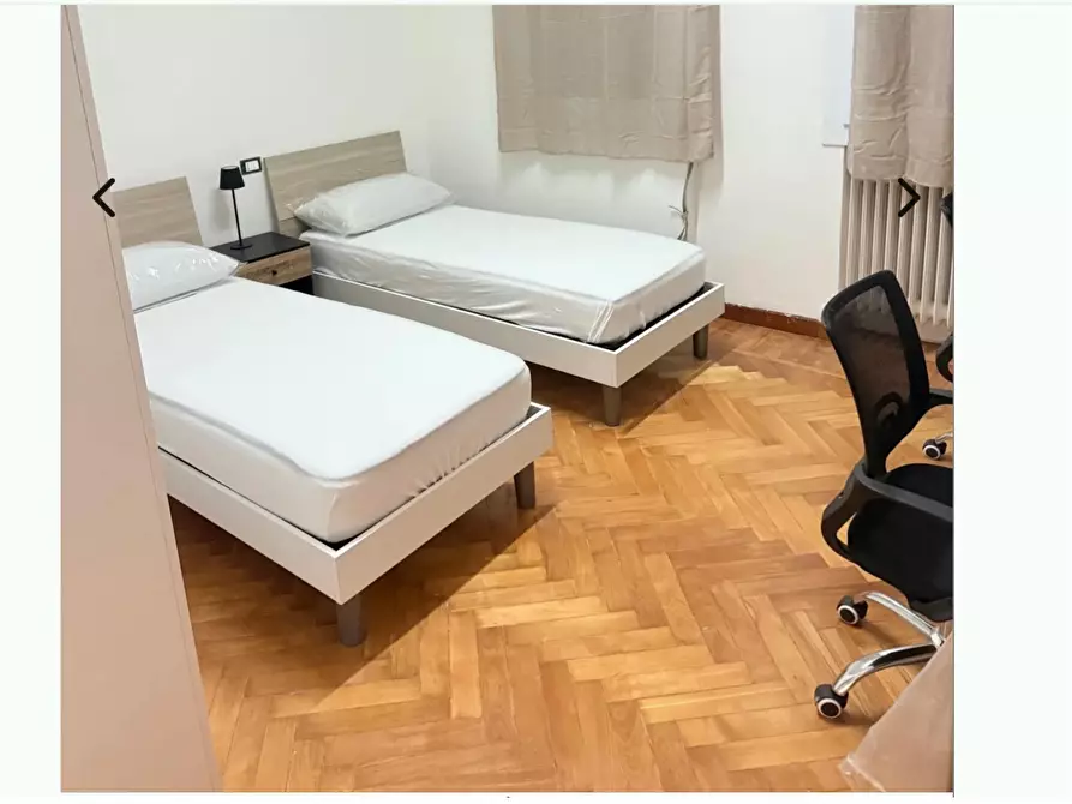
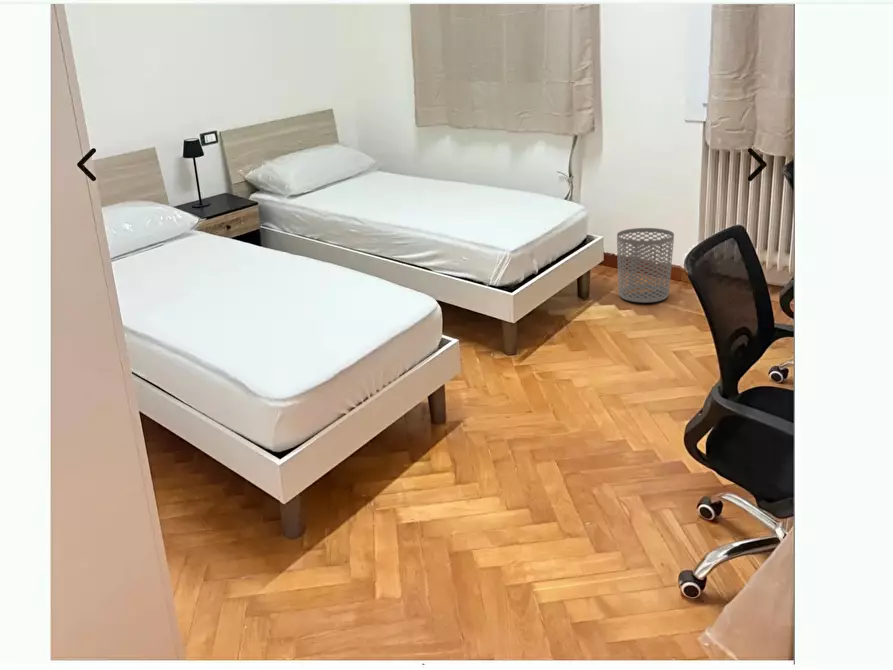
+ waste bin (644, 265)
